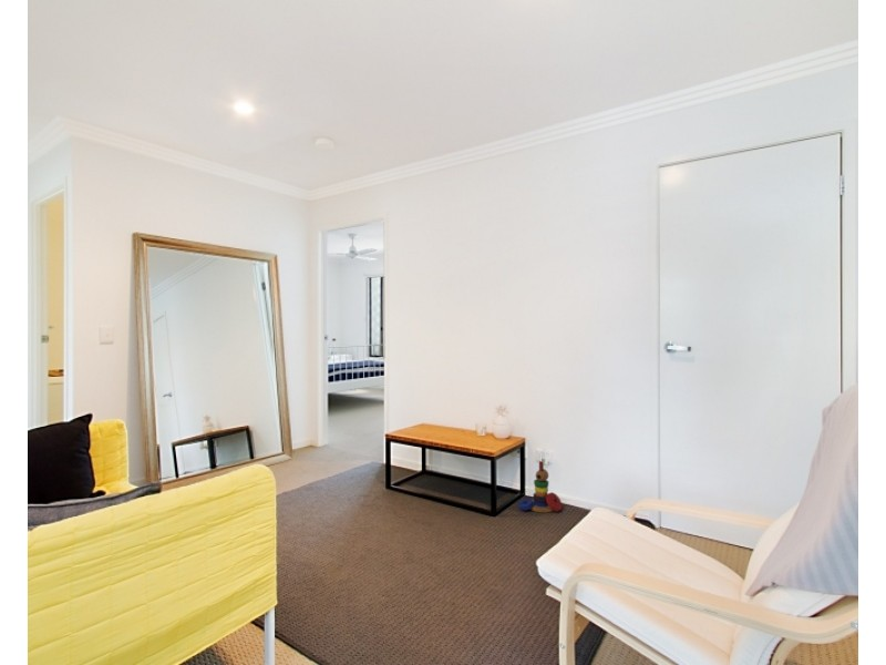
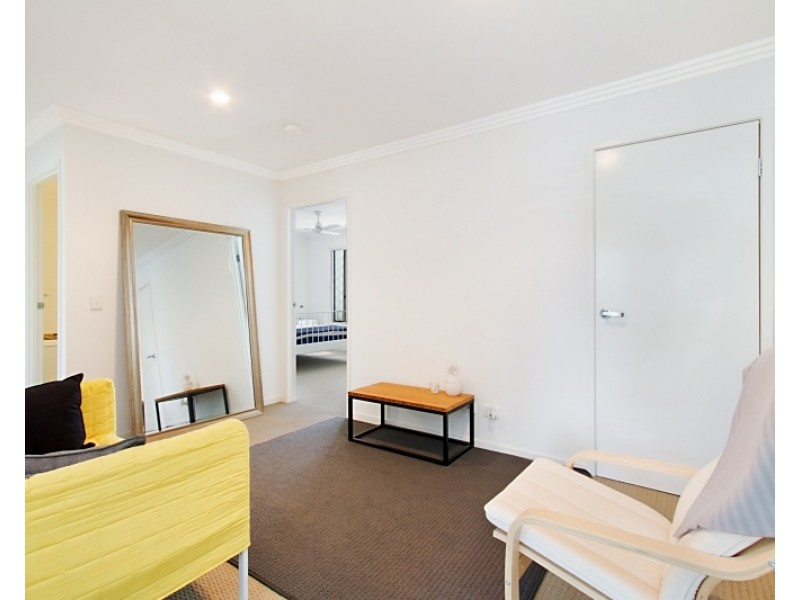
- stacking toy (540, 485)
